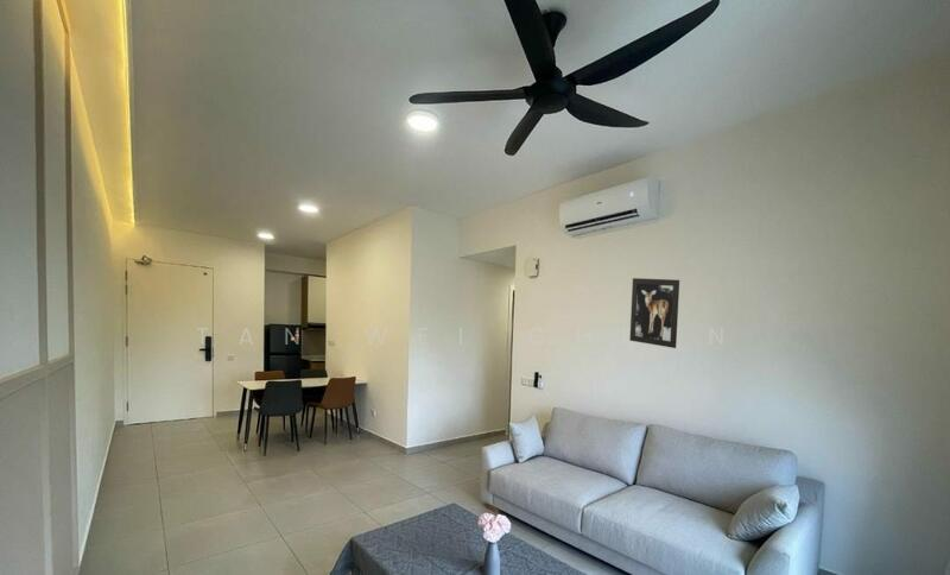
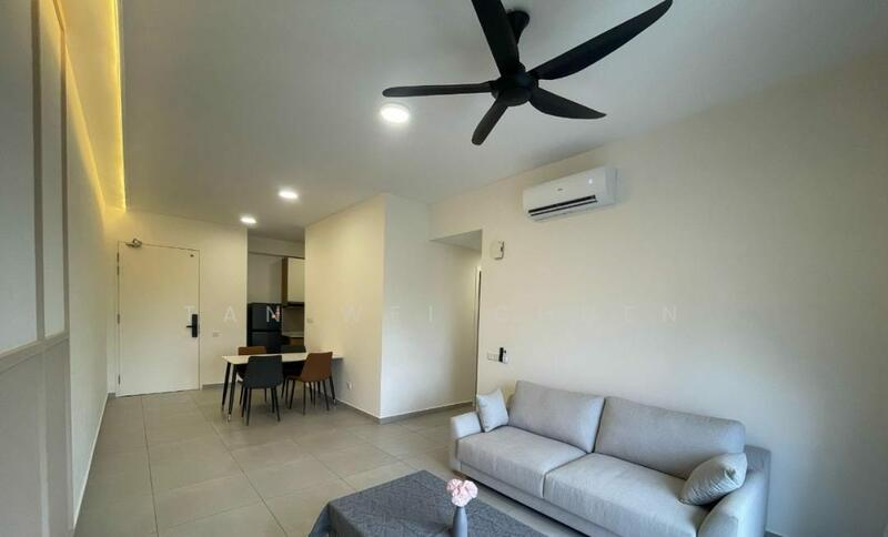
- wall art (653, 311)
